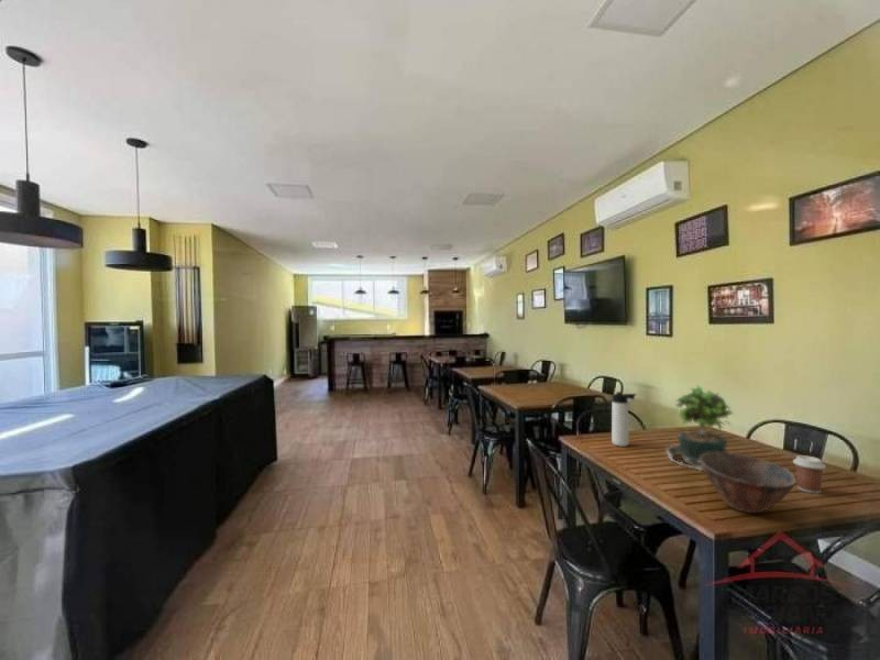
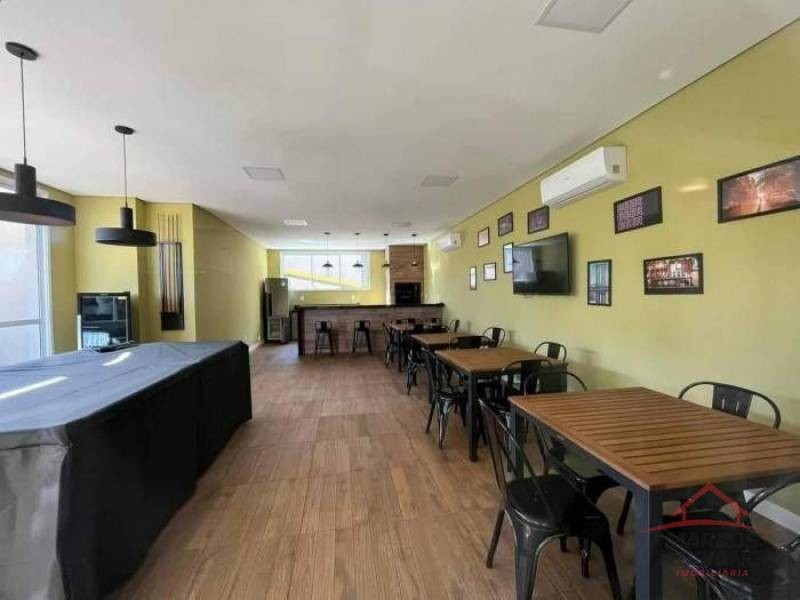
- thermos bottle (624, 418)
- potted plant (707, 425)
- bowl (745, 486)
- coffee cup (809, 474)
